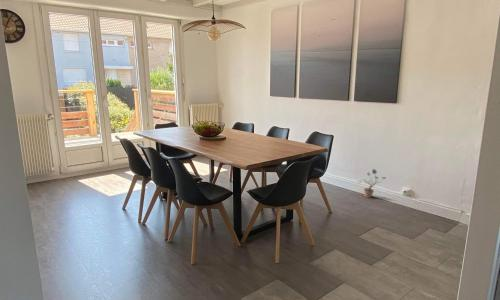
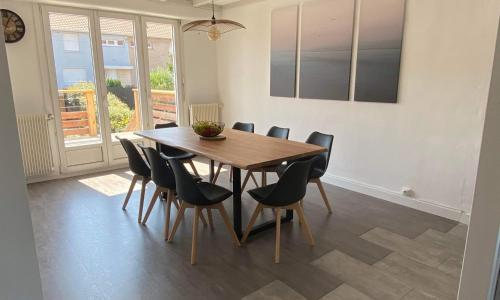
- potted plant (370, 184)
